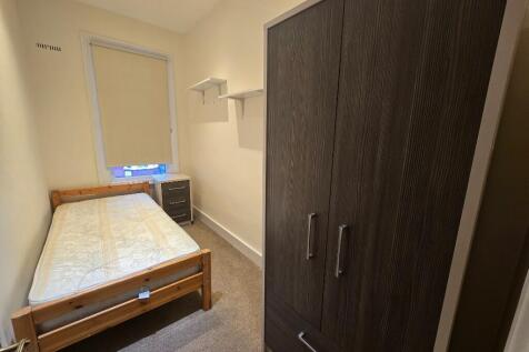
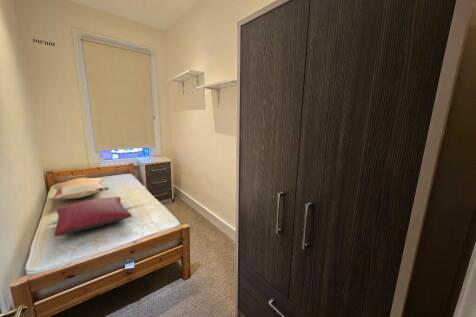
+ pillow (93, 212)
+ decorative pillow (81, 187)
